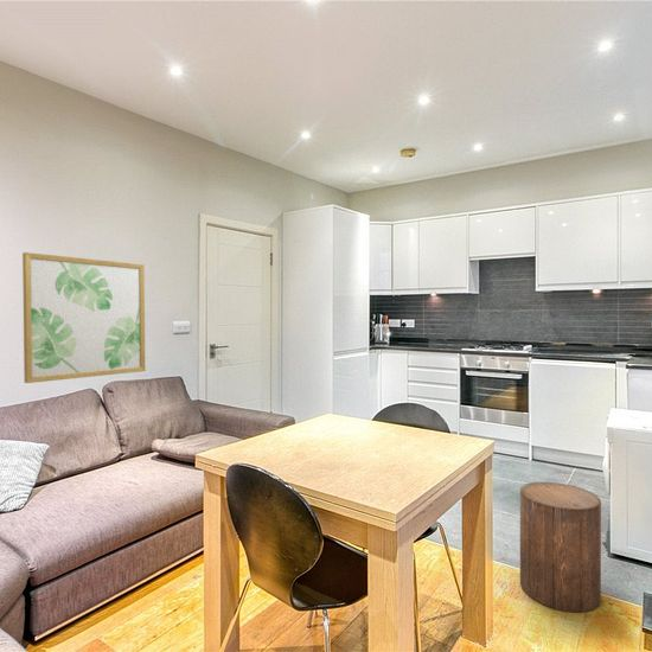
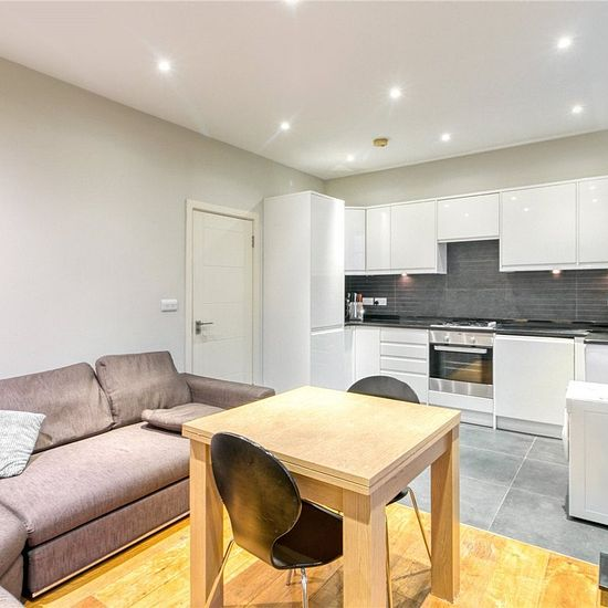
- wall art (90, 318)
- stool (558, 542)
